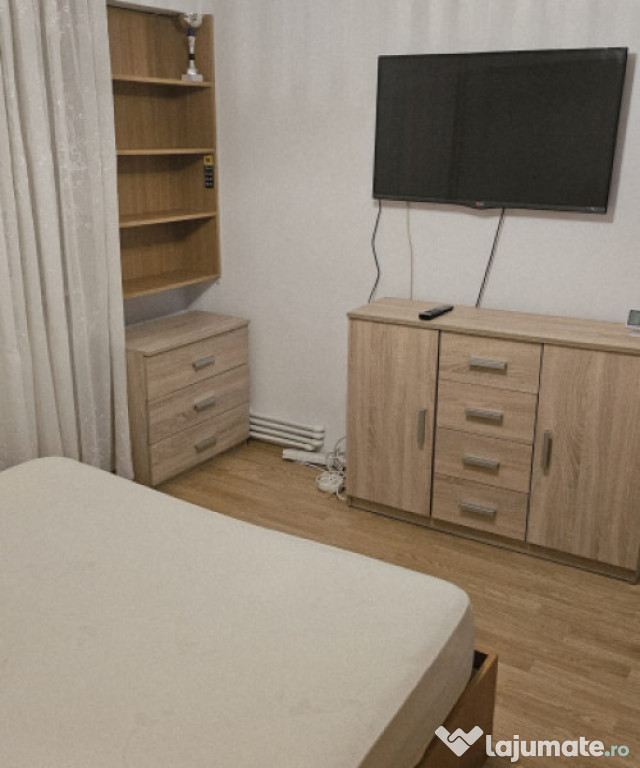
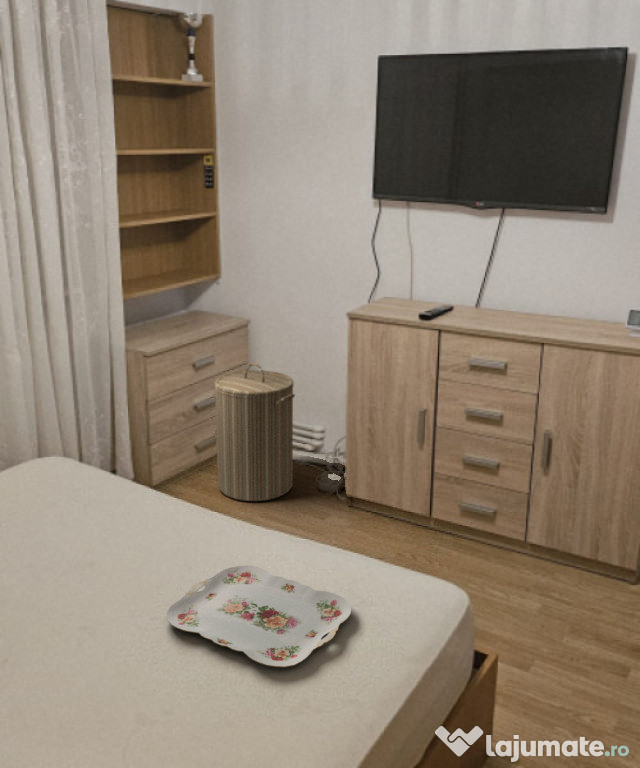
+ serving tray (259, 612)
+ laundry hamper (254, 425)
